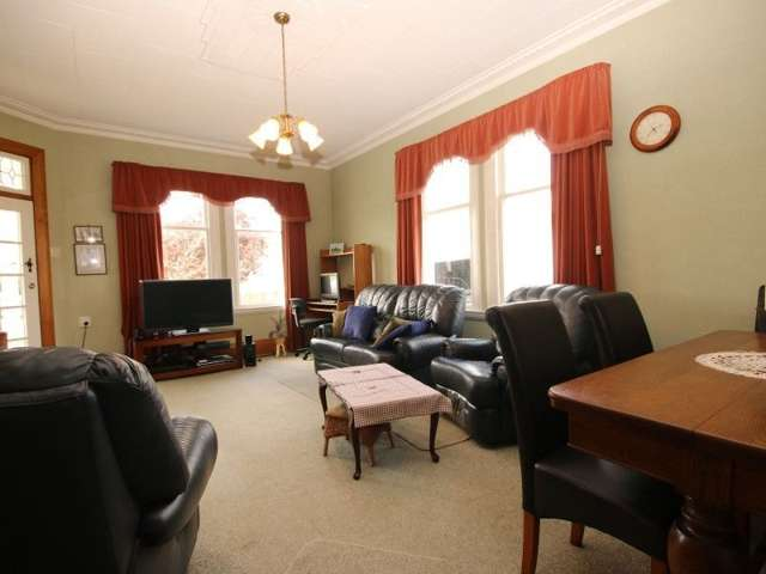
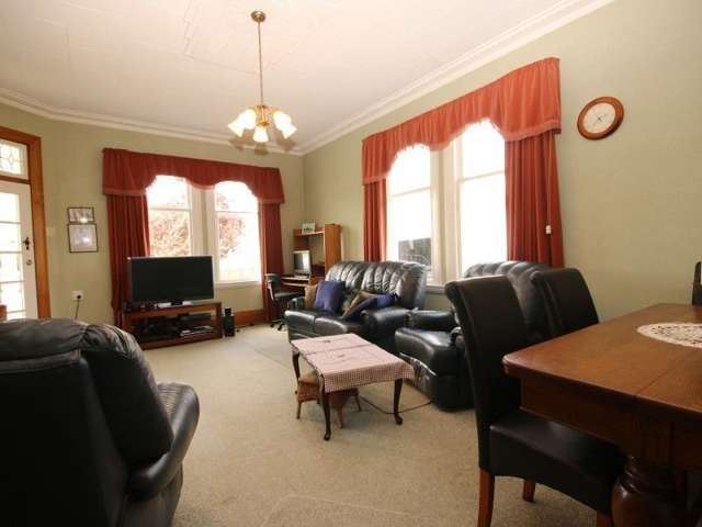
- house plant (276, 331)
